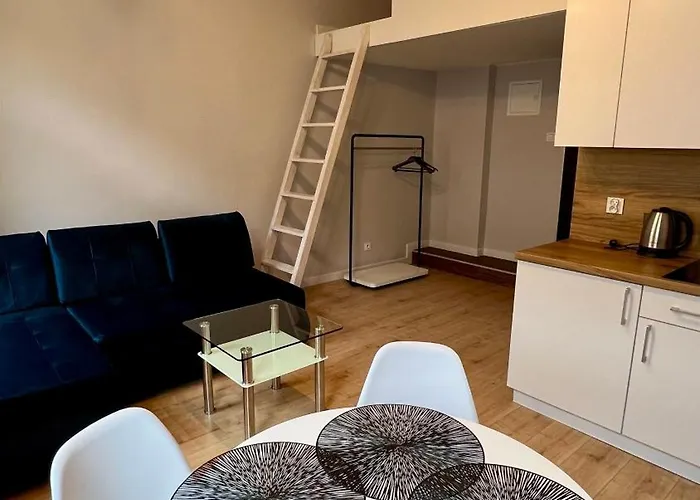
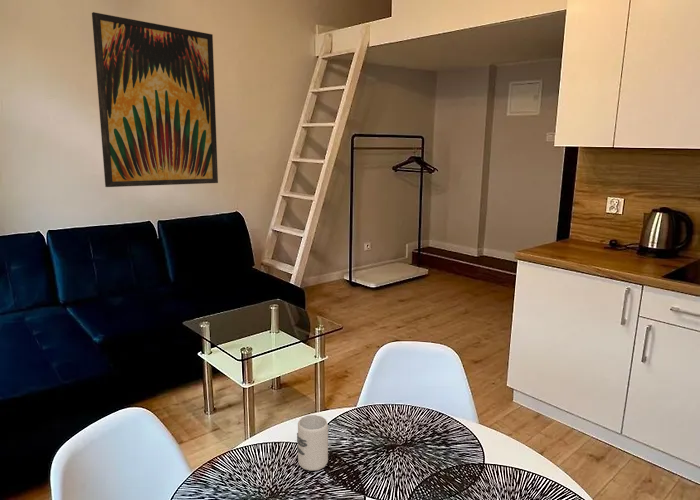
+ wall art (161, 106)
+ cup (312, 442)
